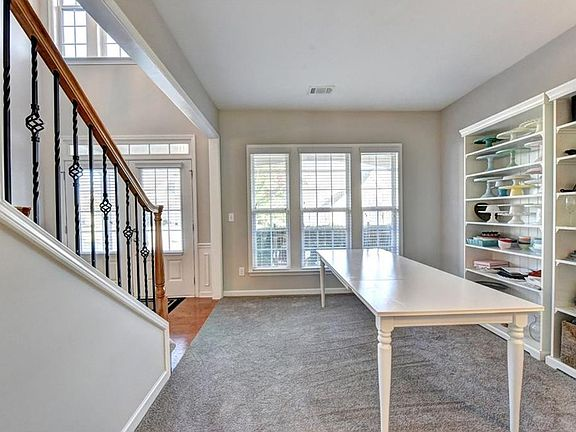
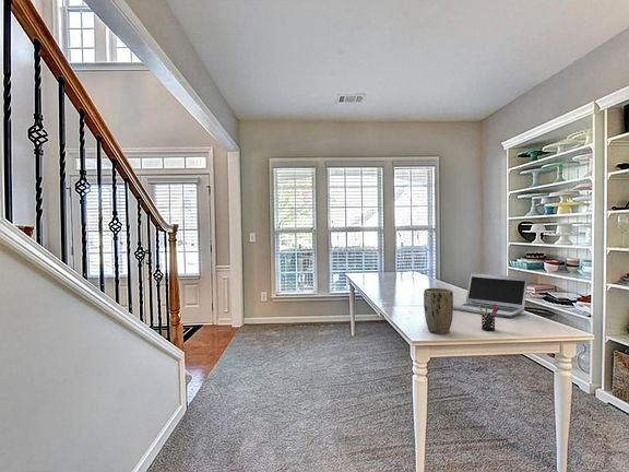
+ plant pot (438, 310)
+ laptop (488, 293)
+ pen holder (488, 316)
